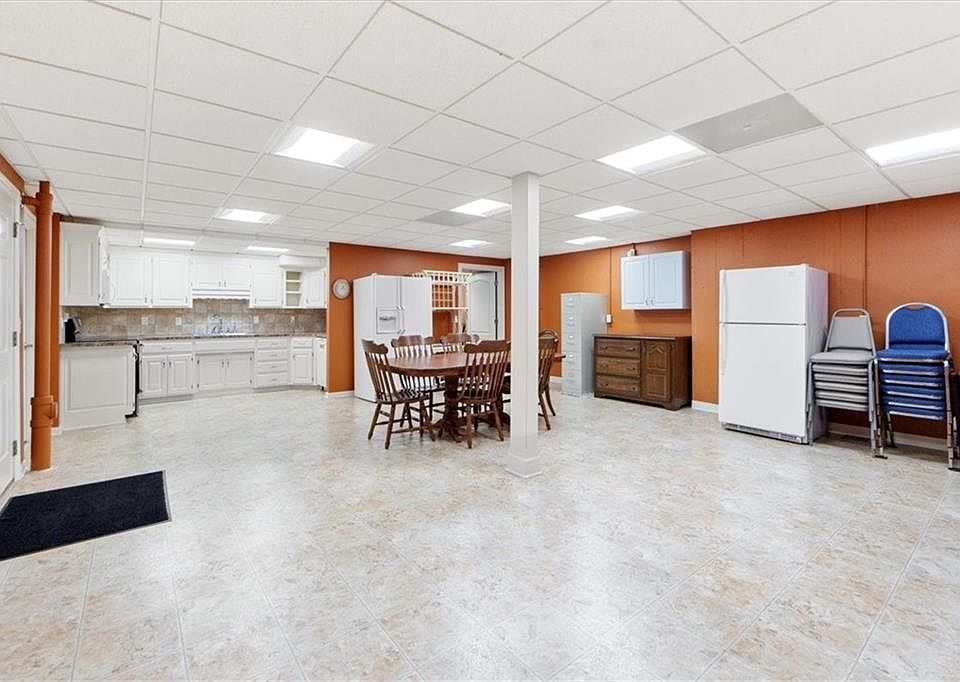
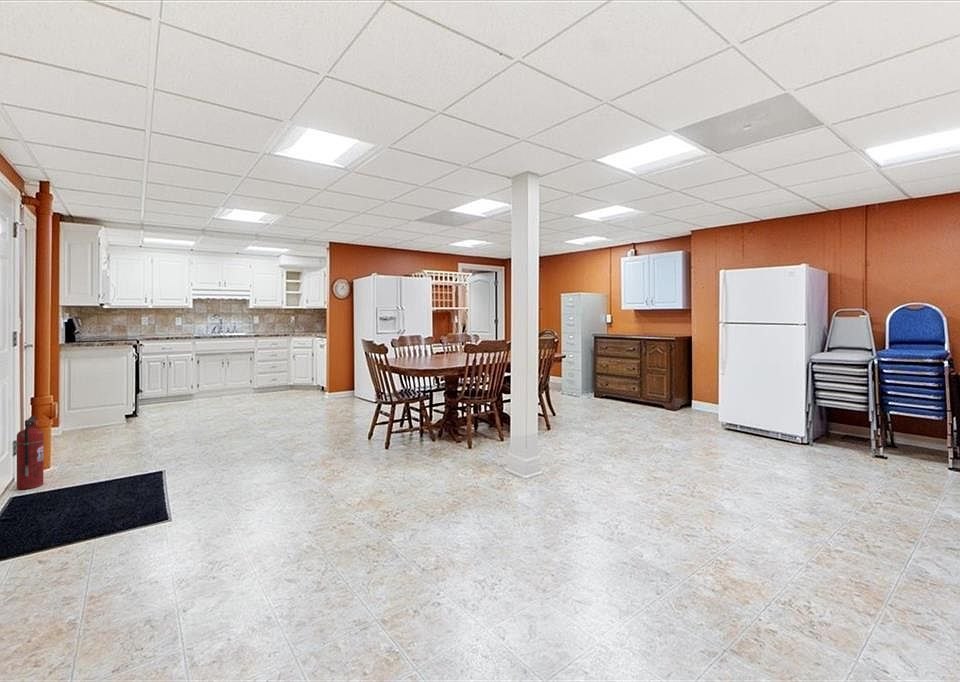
+ fire extinguisher (30, 452)
